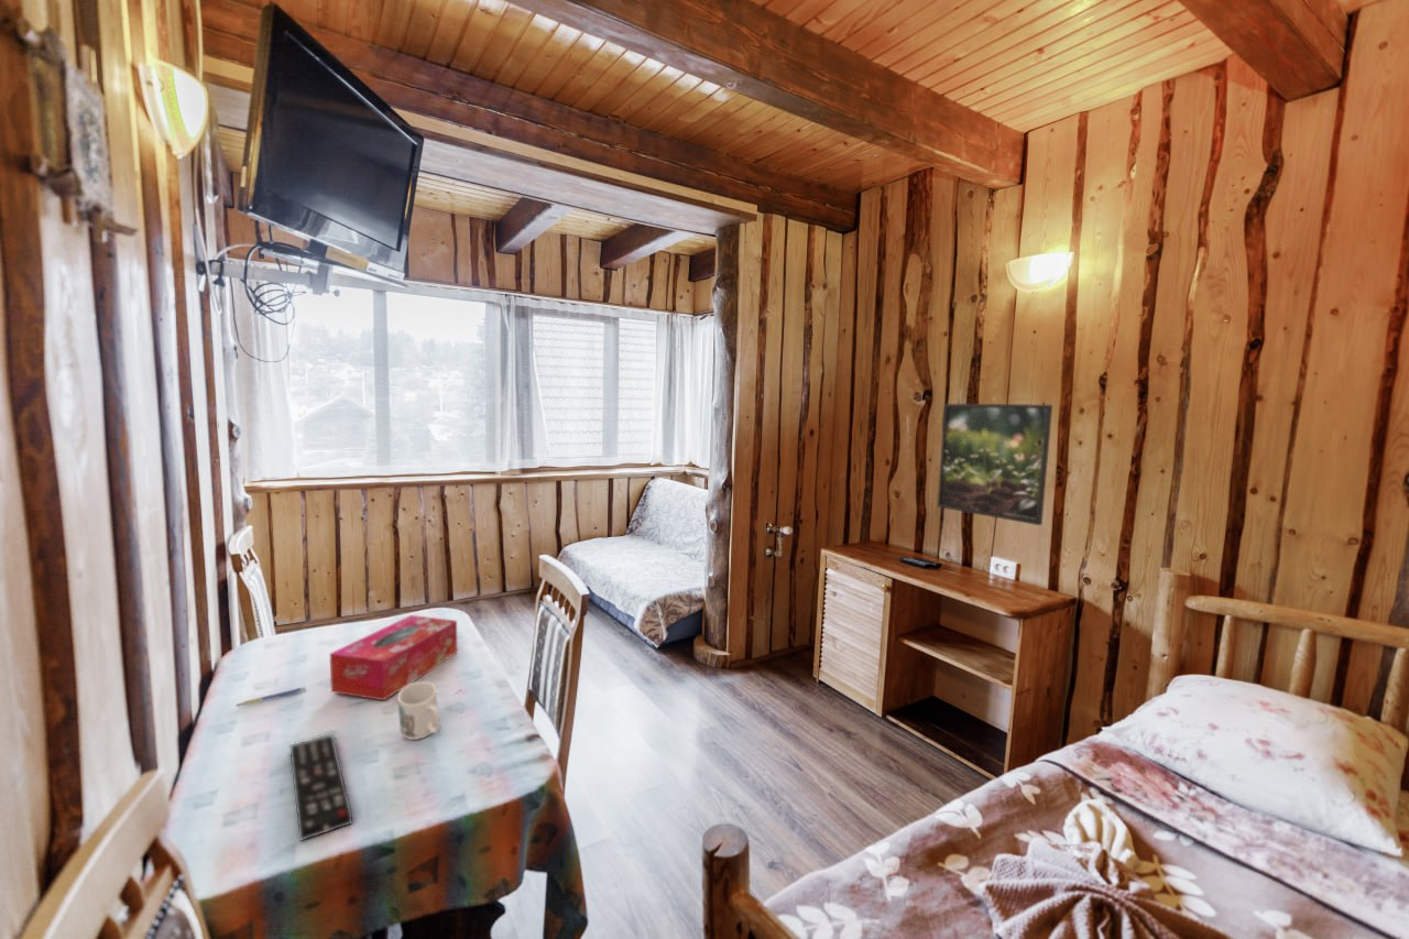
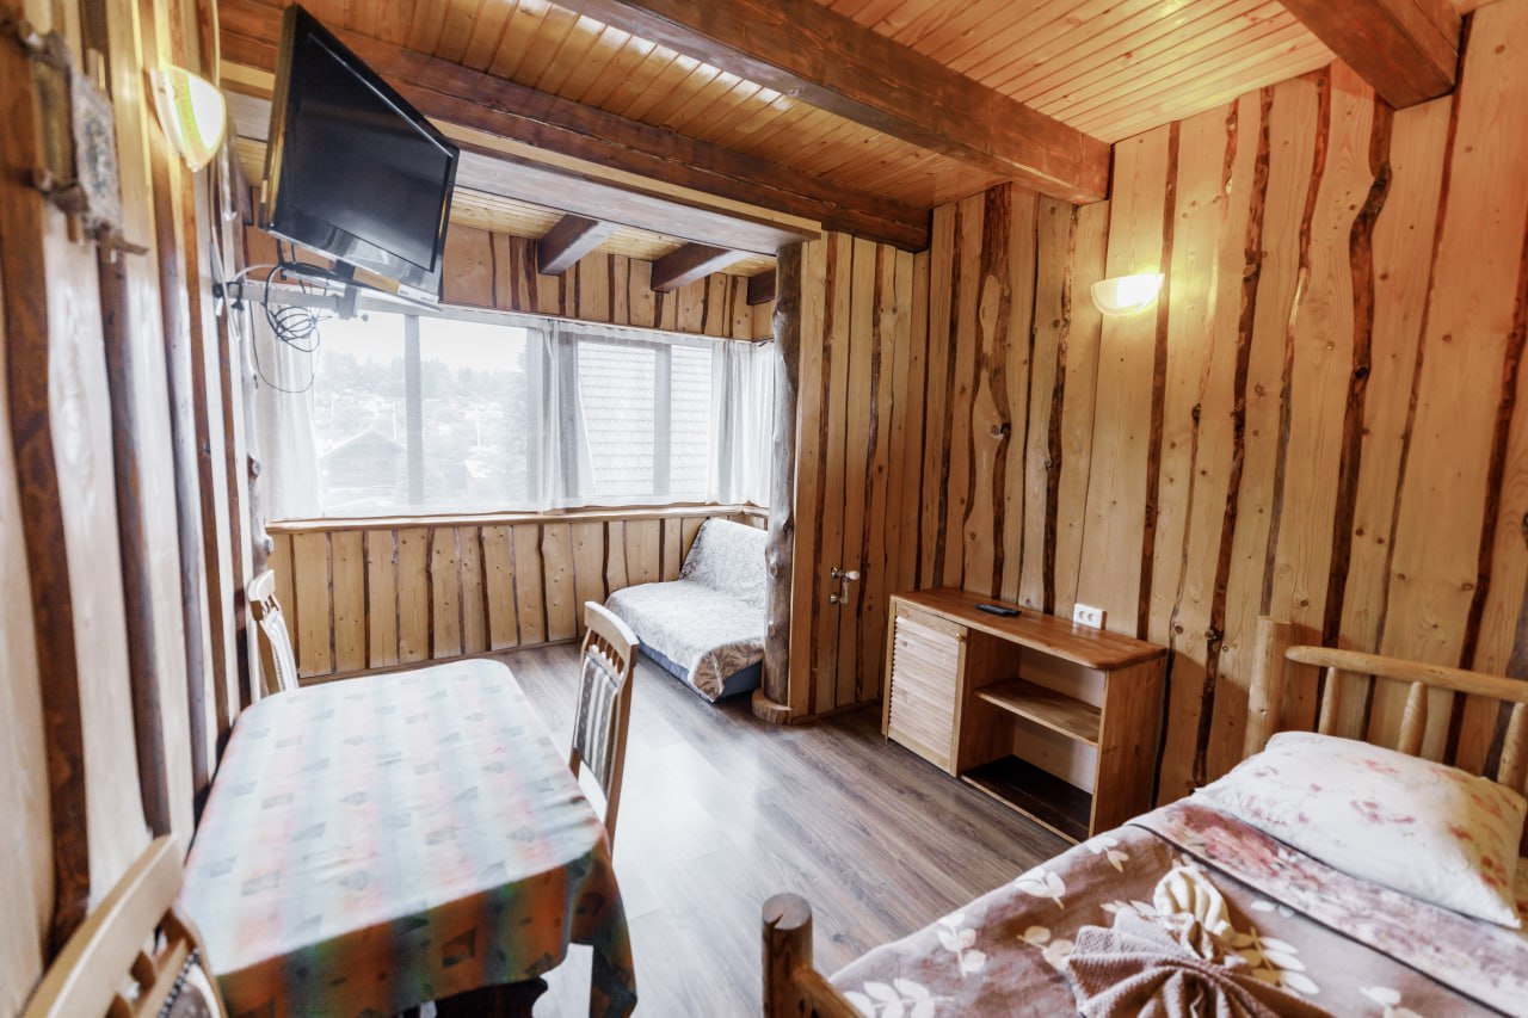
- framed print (990, 460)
- pen (271, 696)
- remote control (318, 779)
- tissue box (398, 653)
- mug (424, 710)
